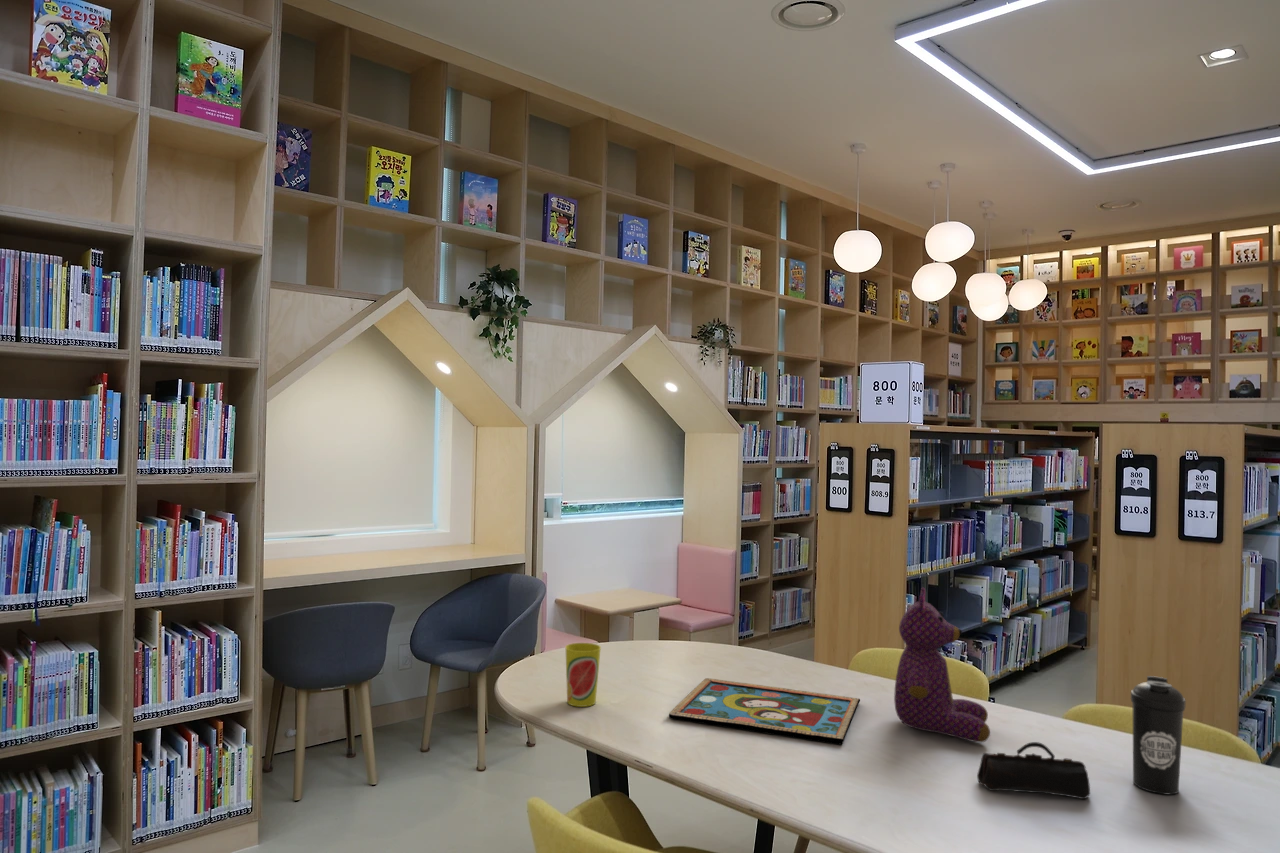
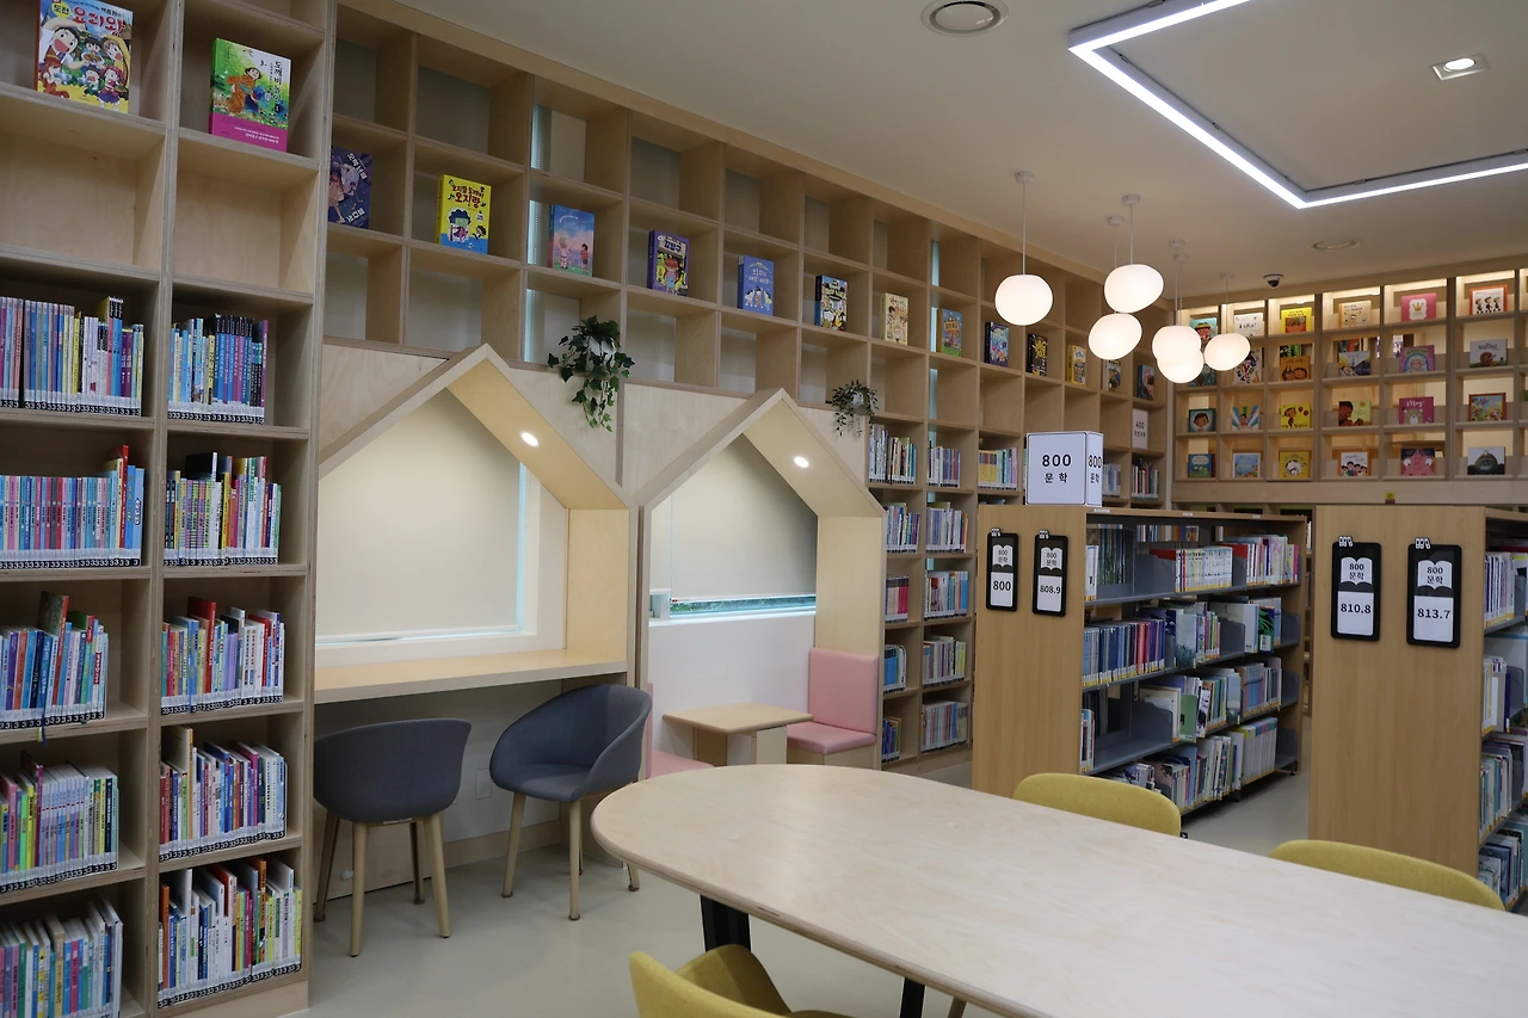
- cup (582, 674)
- pencil case (1033, 766)
- framed painting (767, 707)
- water bottle (1156, 733)
- teddy bear (942, 660)
